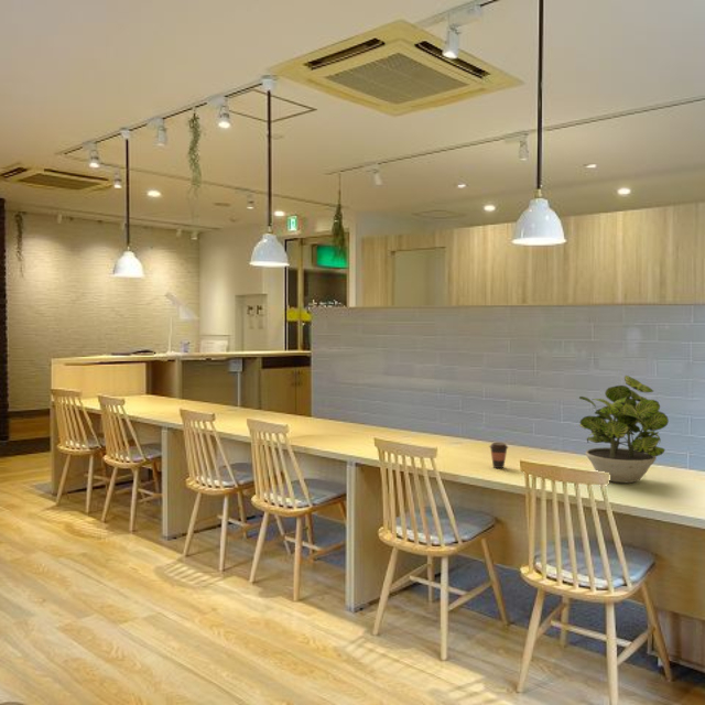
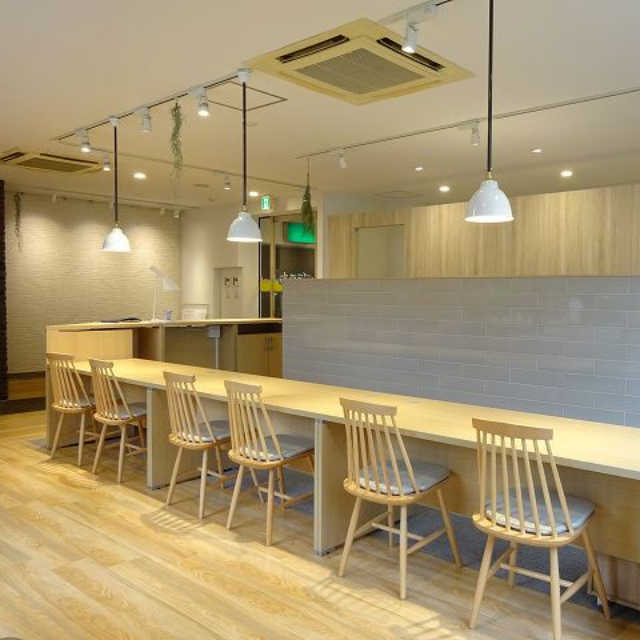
- coffee cup (498, 455)
- potted plant (623, 429)
